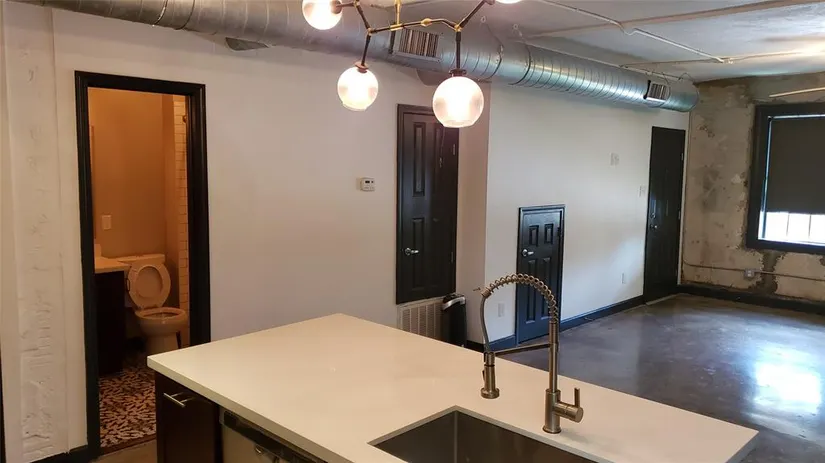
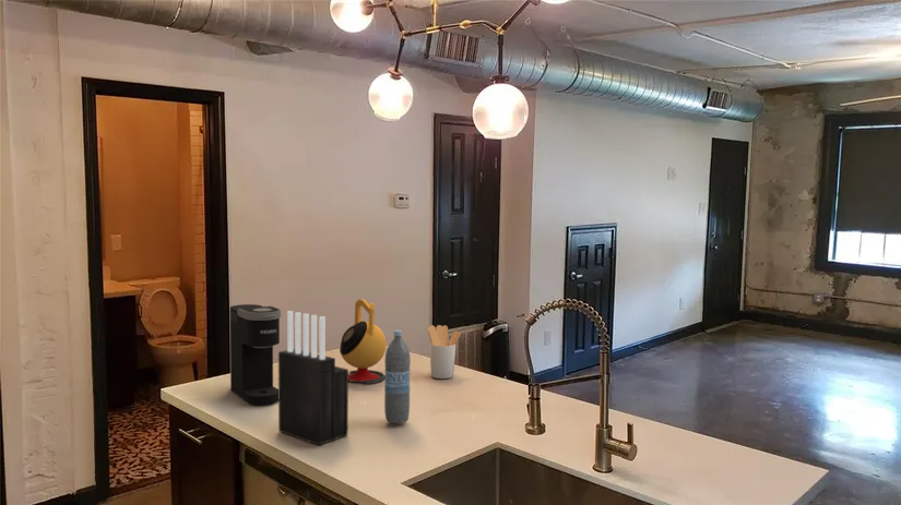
+ knife block (316, 372)
+ coffee maker (254, 350)
+ utensil holder (440, 350)
+ kettle (363, 339)
+ water bottle (396, 376)
